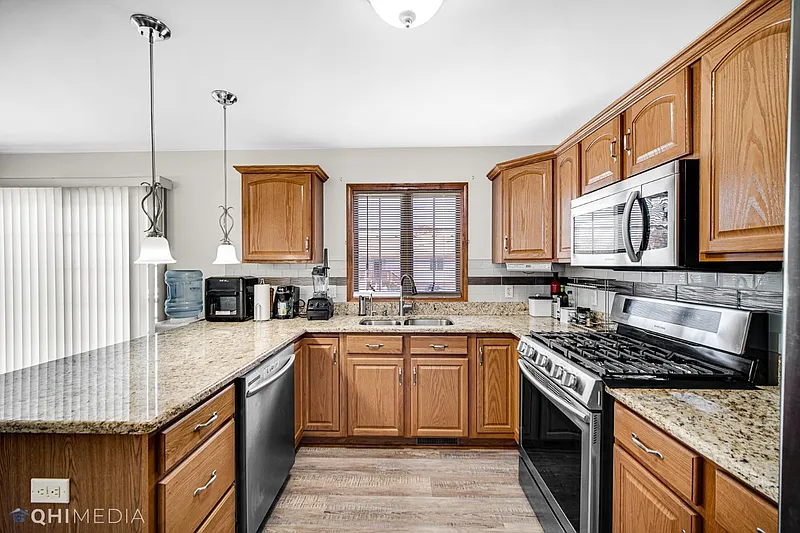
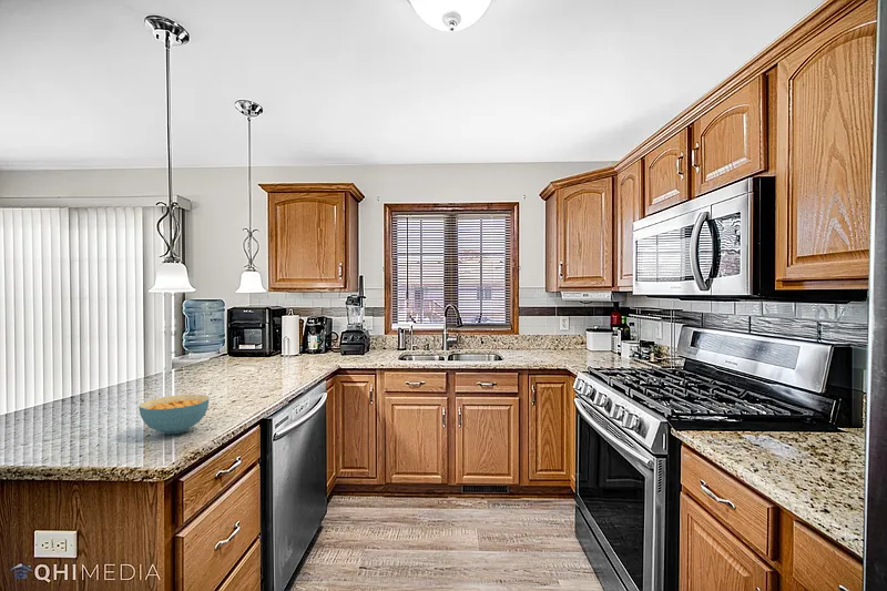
+ cereal bowl (175, 416)
